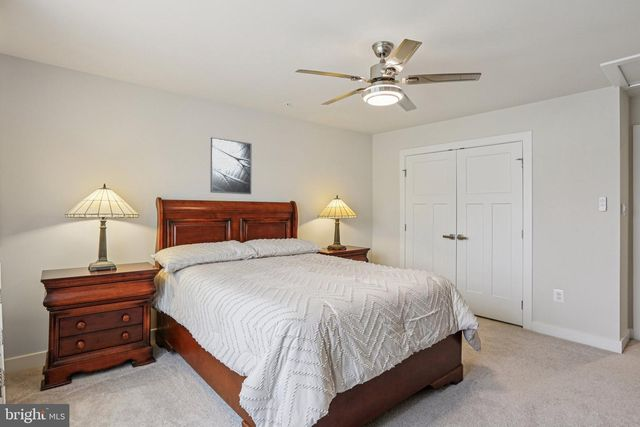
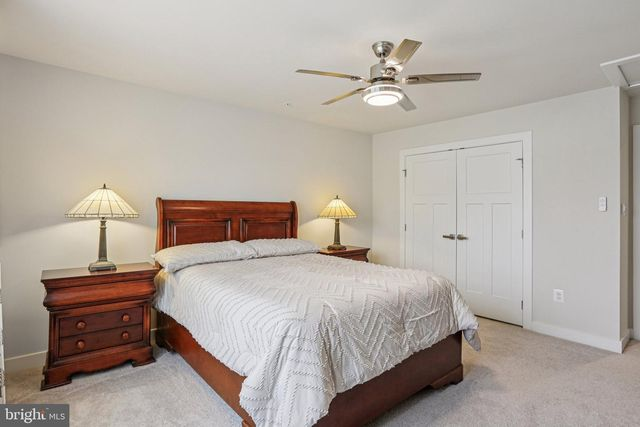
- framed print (231, 167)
